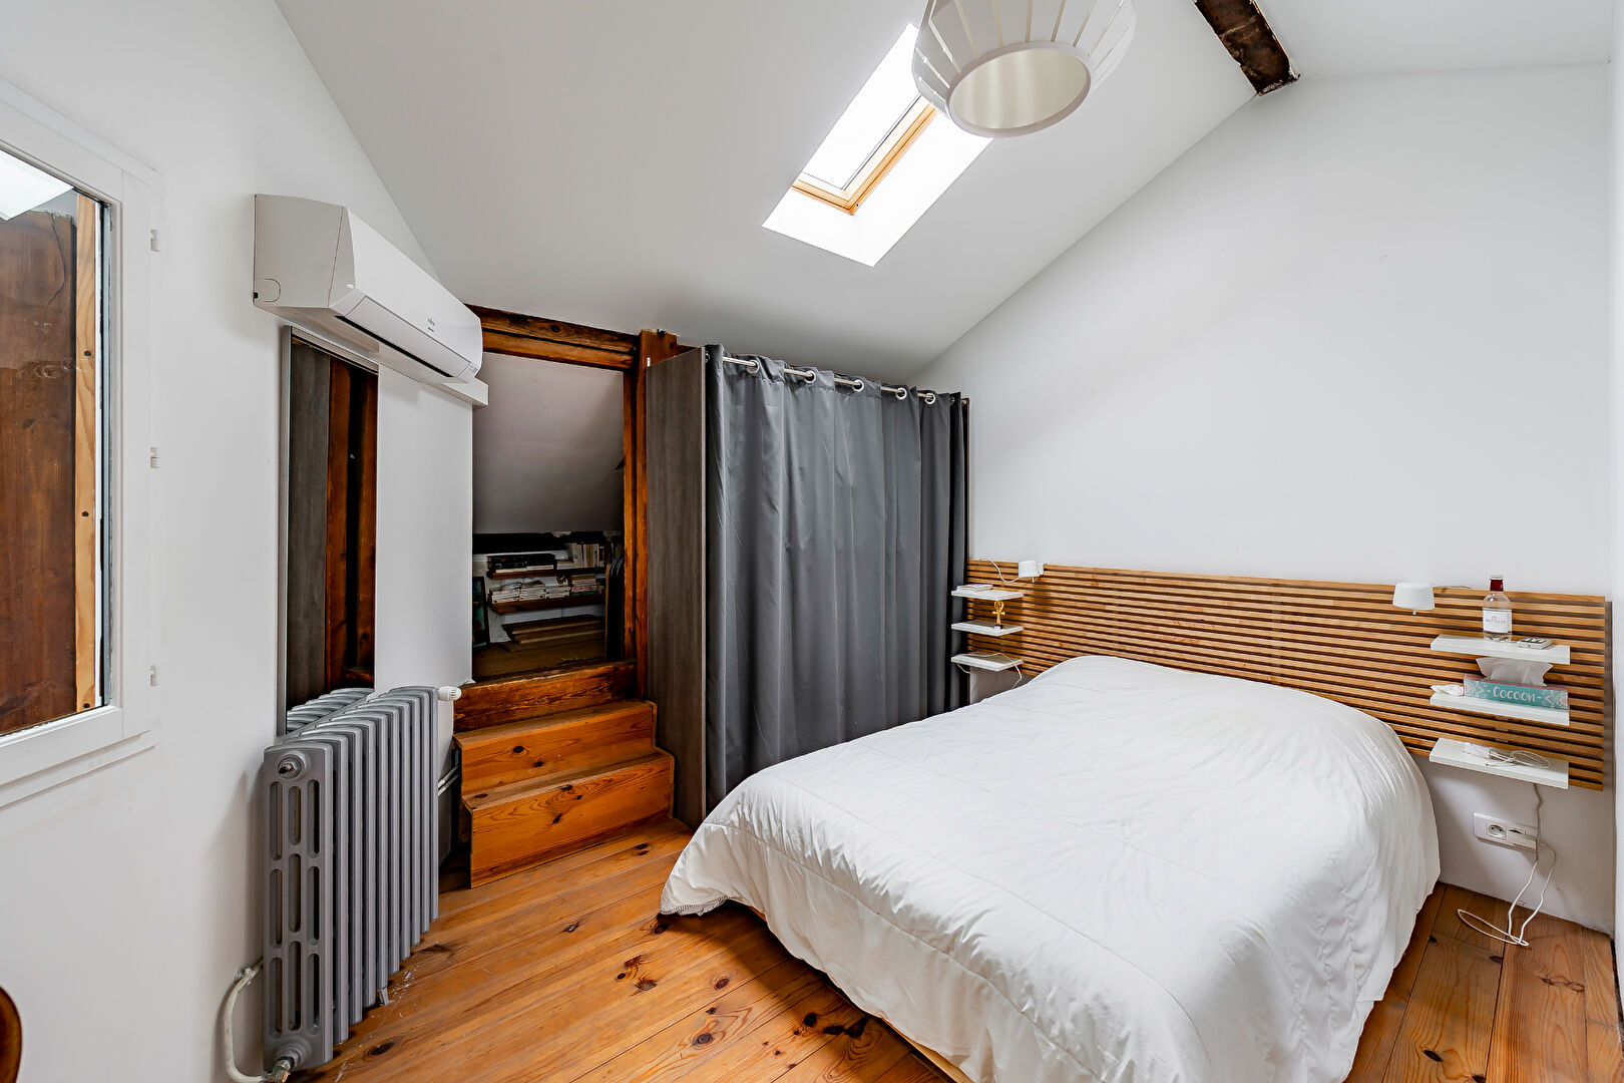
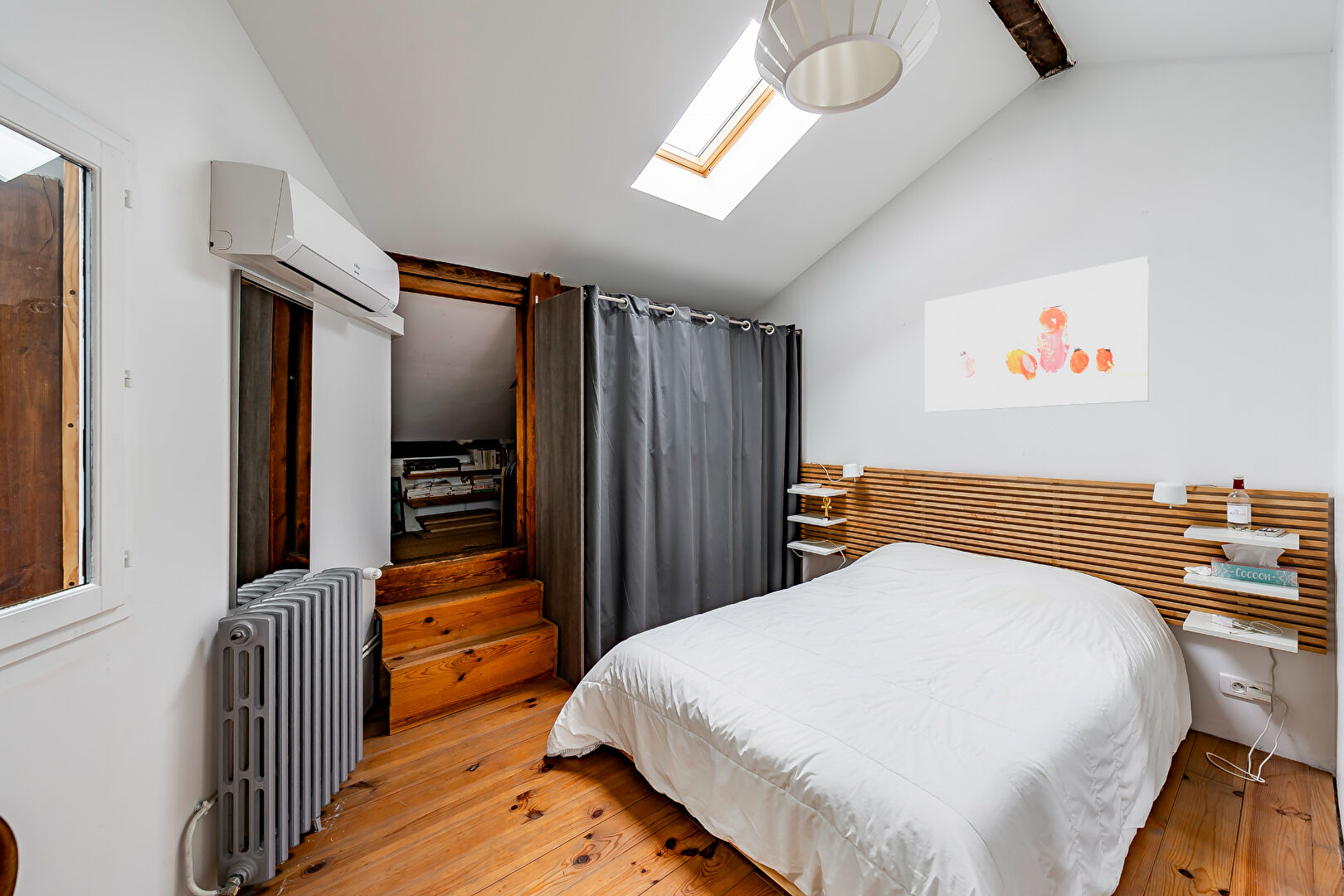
+ wall art (1022, 344)
